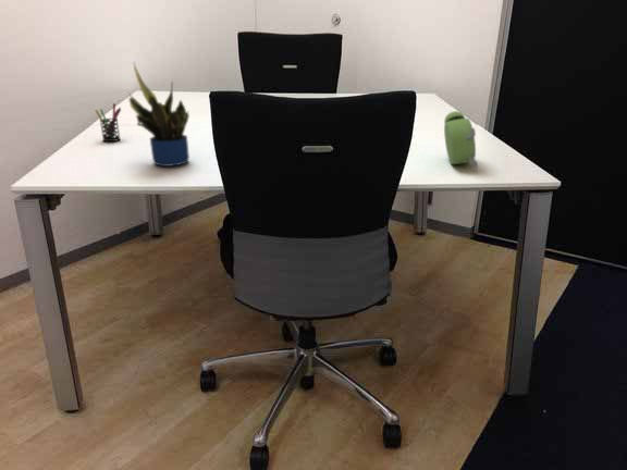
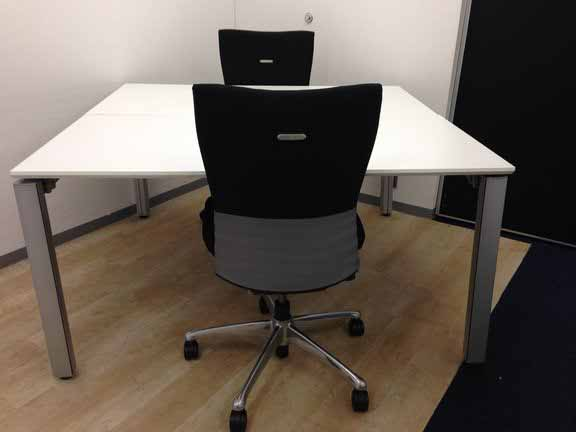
- potted plant (155, 114)
- alarm clock (459, 138)
- pen holder (109, 122)
